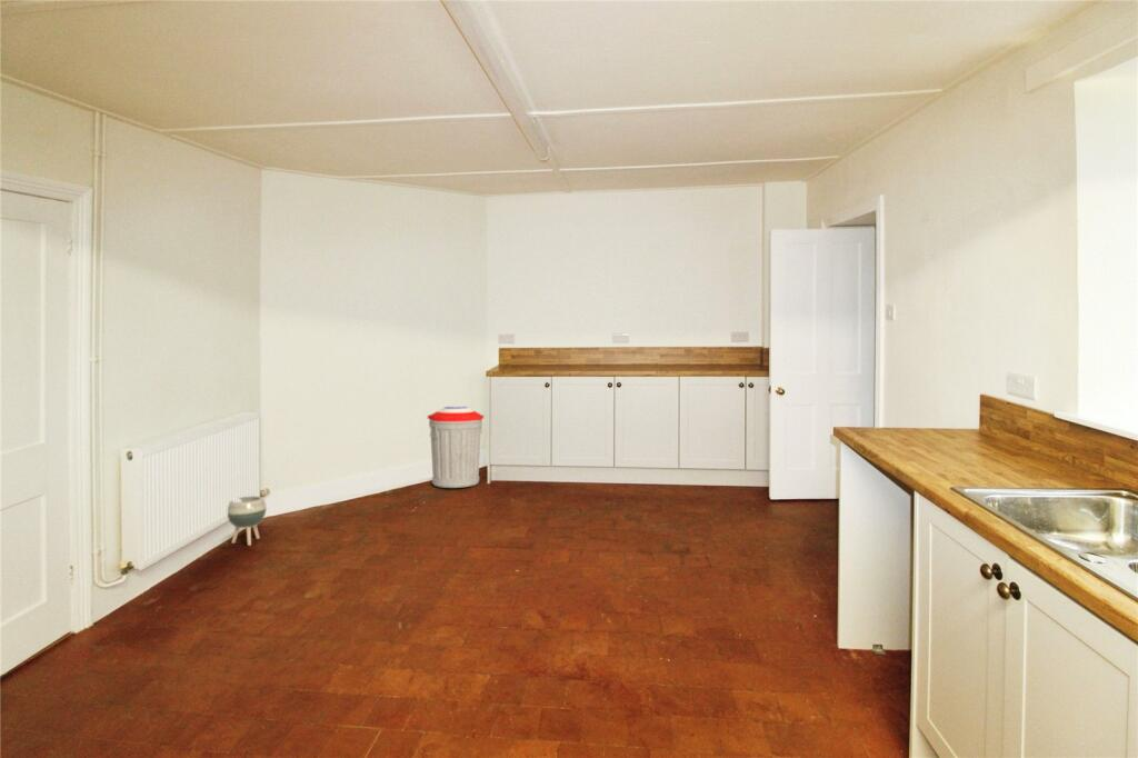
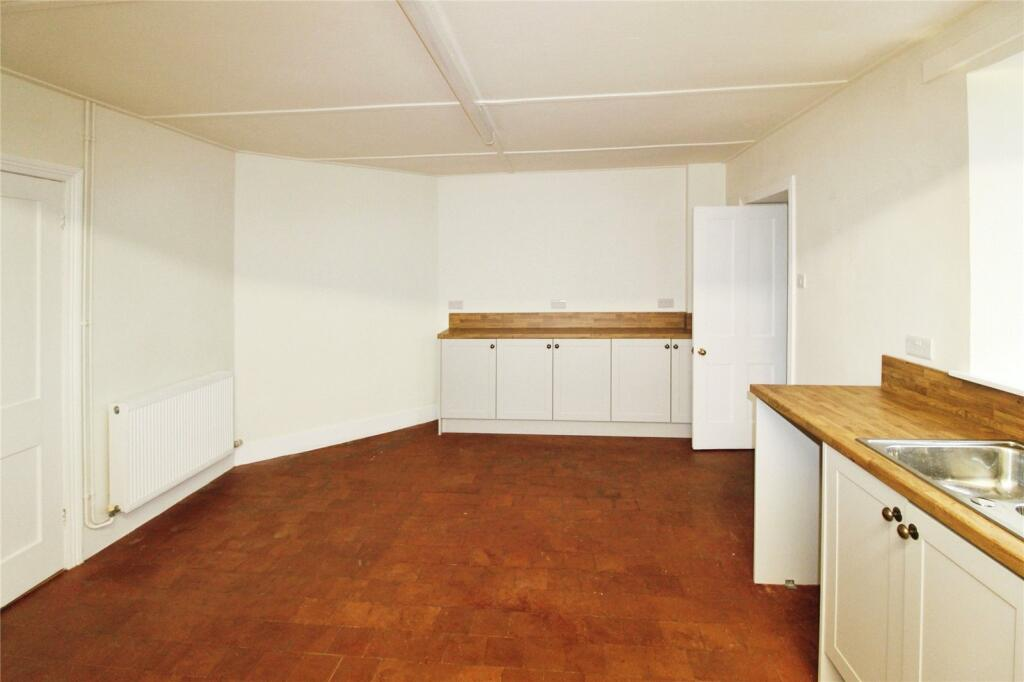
- trash can (456, 445)
- planter (247, 520)
